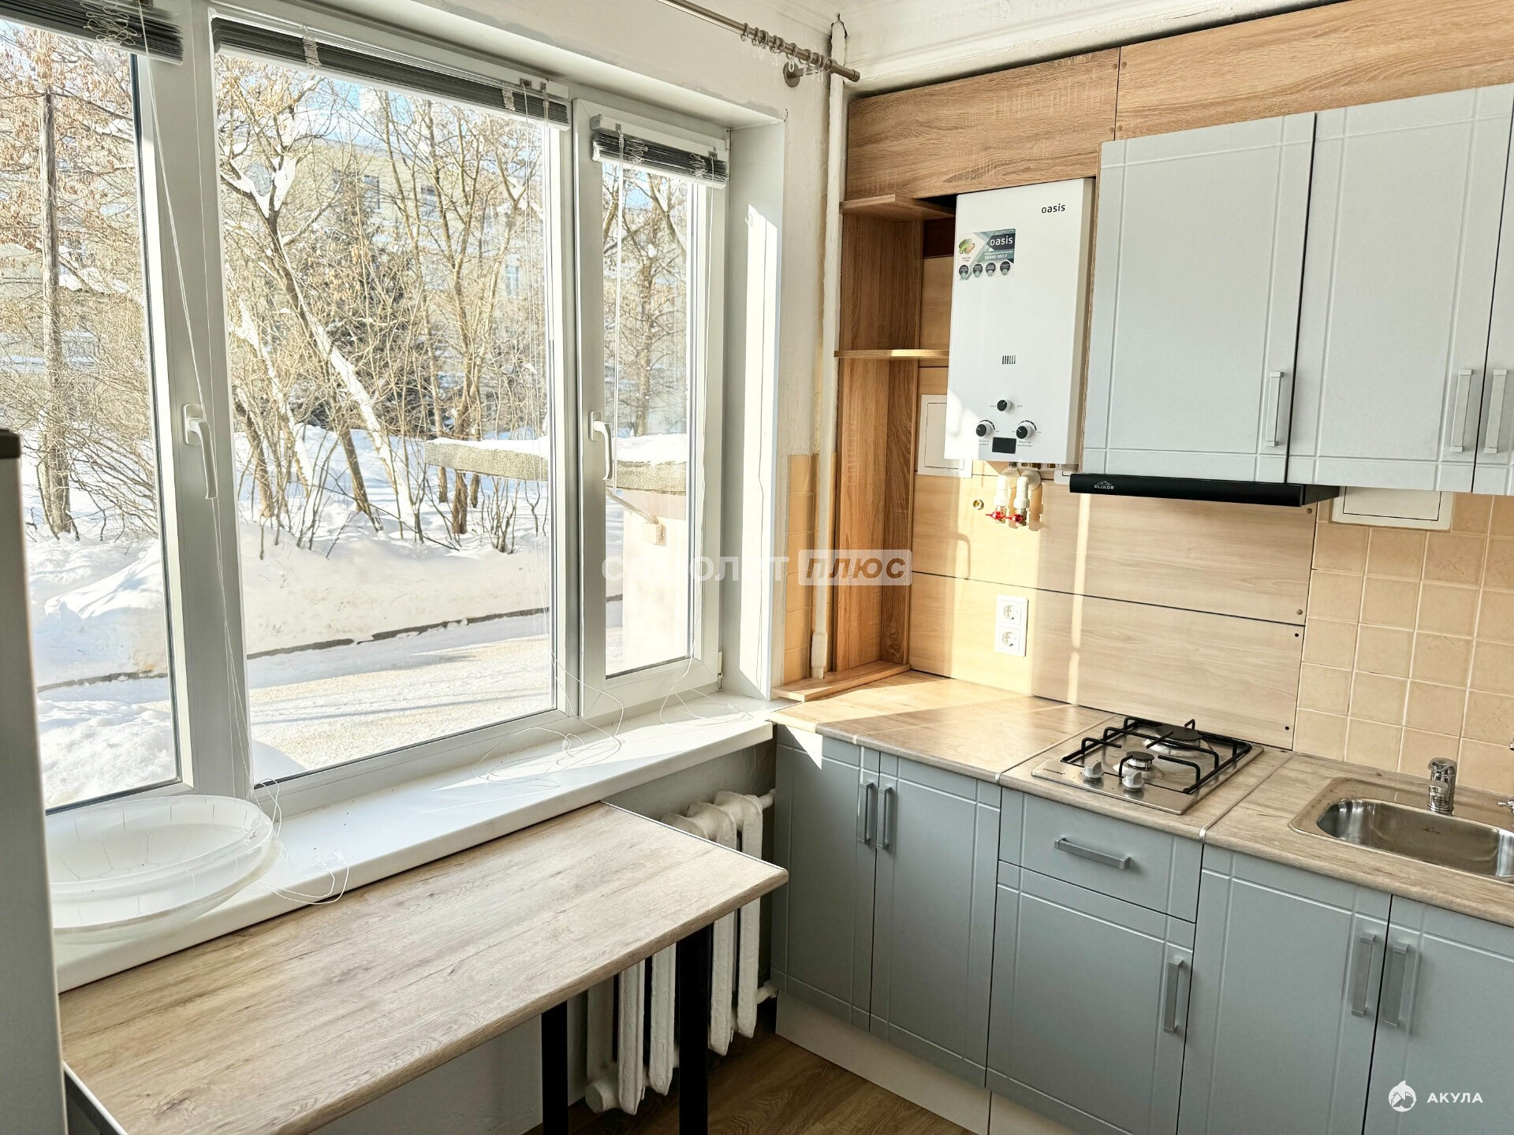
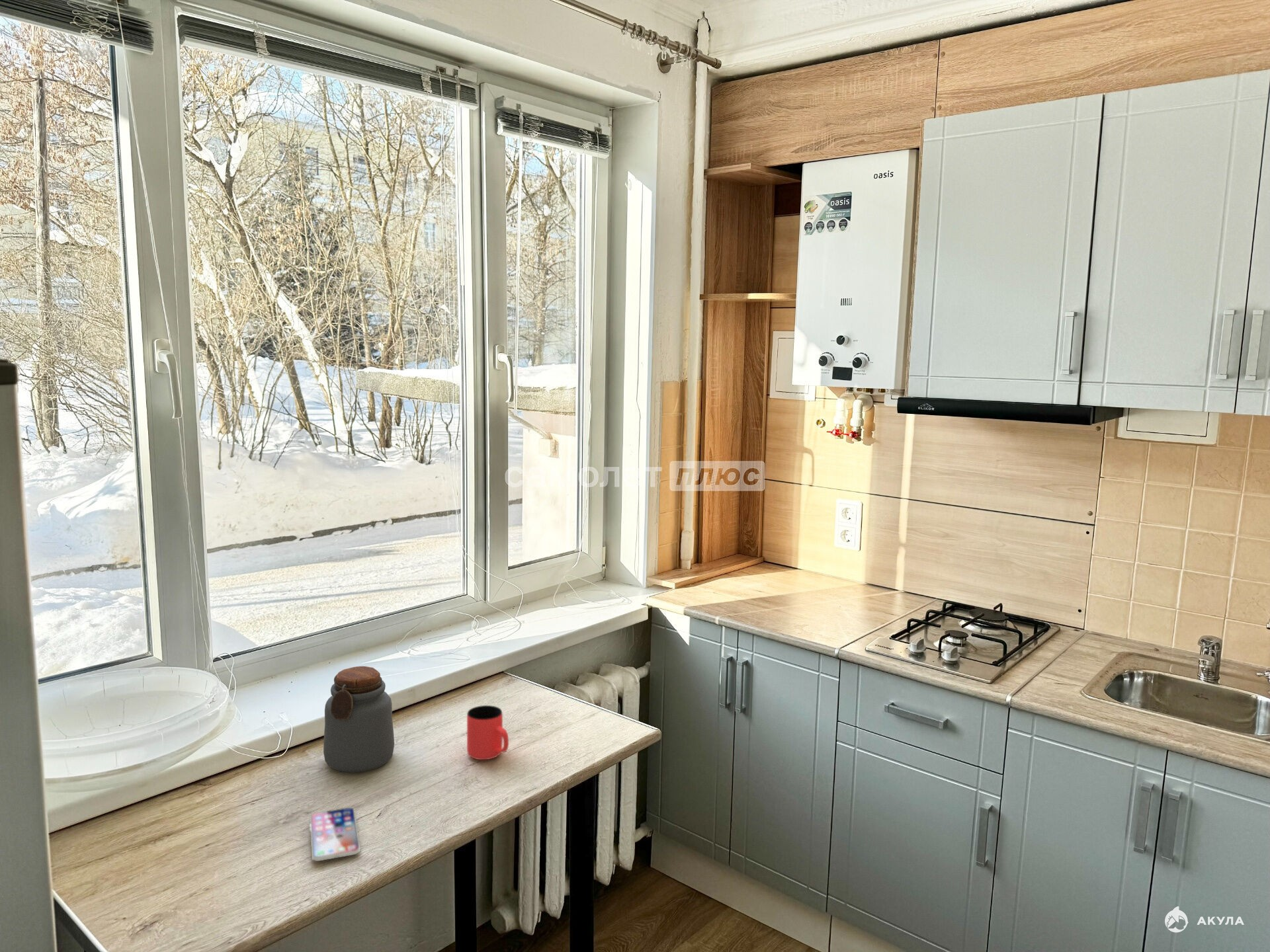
+ jar (359, 716)
+ cup (489, 735)
+ smartphone (334, 834)
